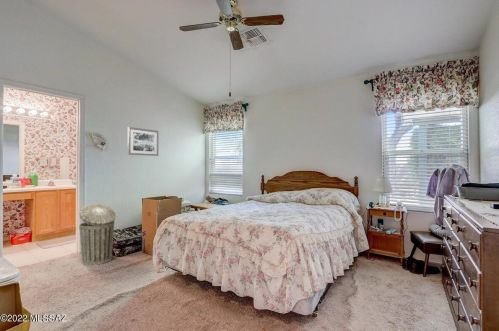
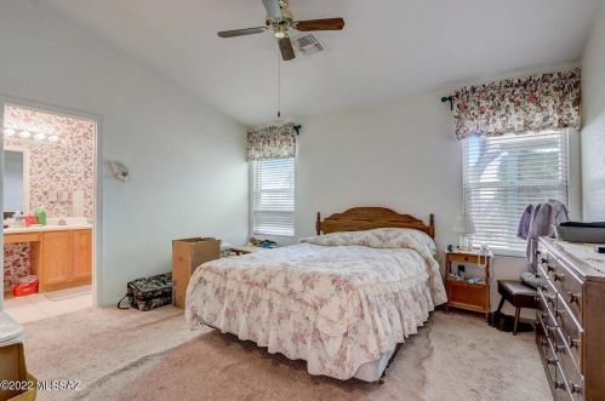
- wall art (143, 142)
- trash can (97, 233)
